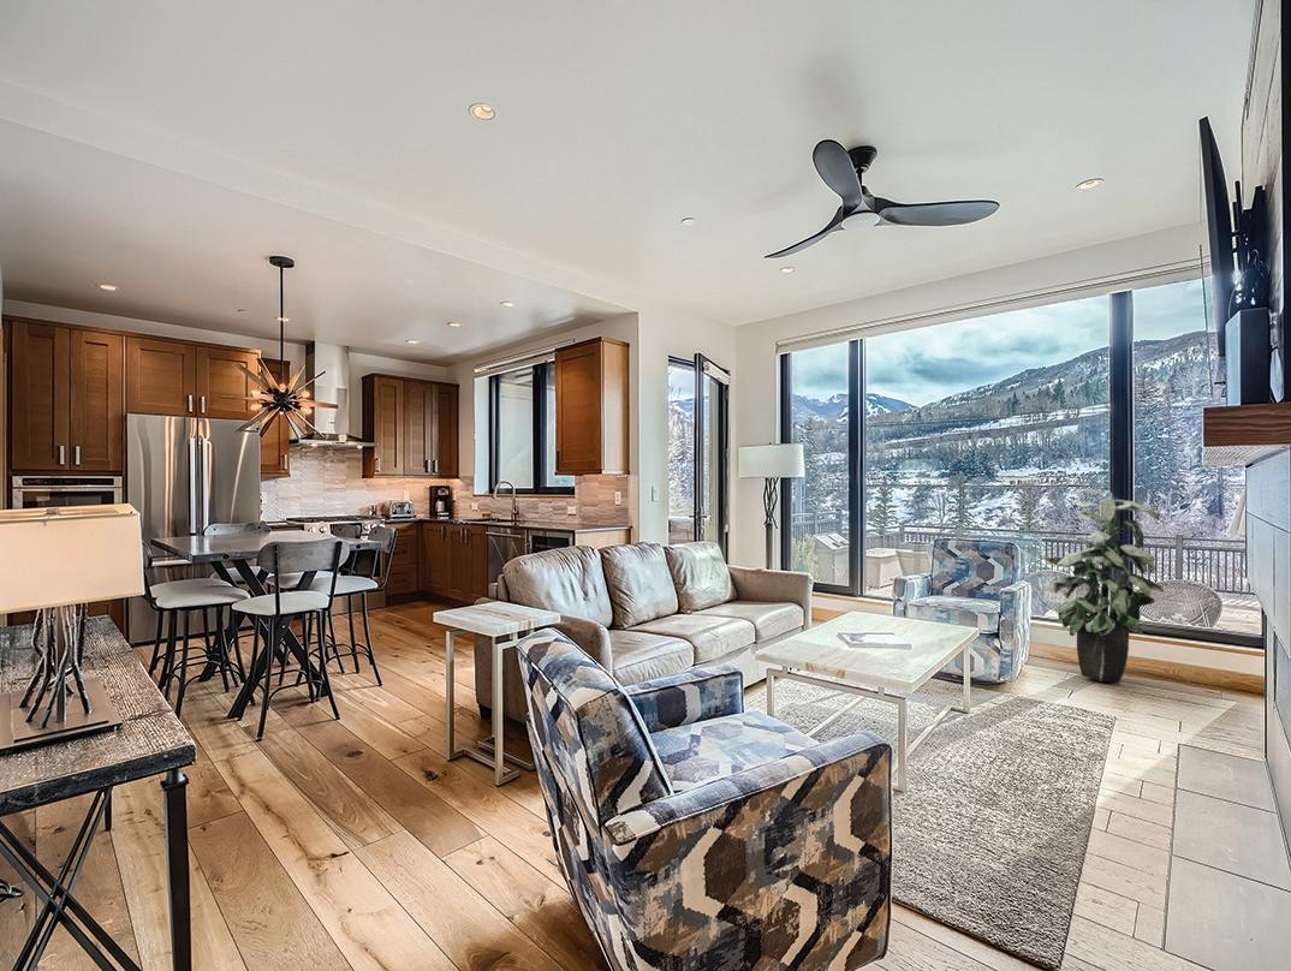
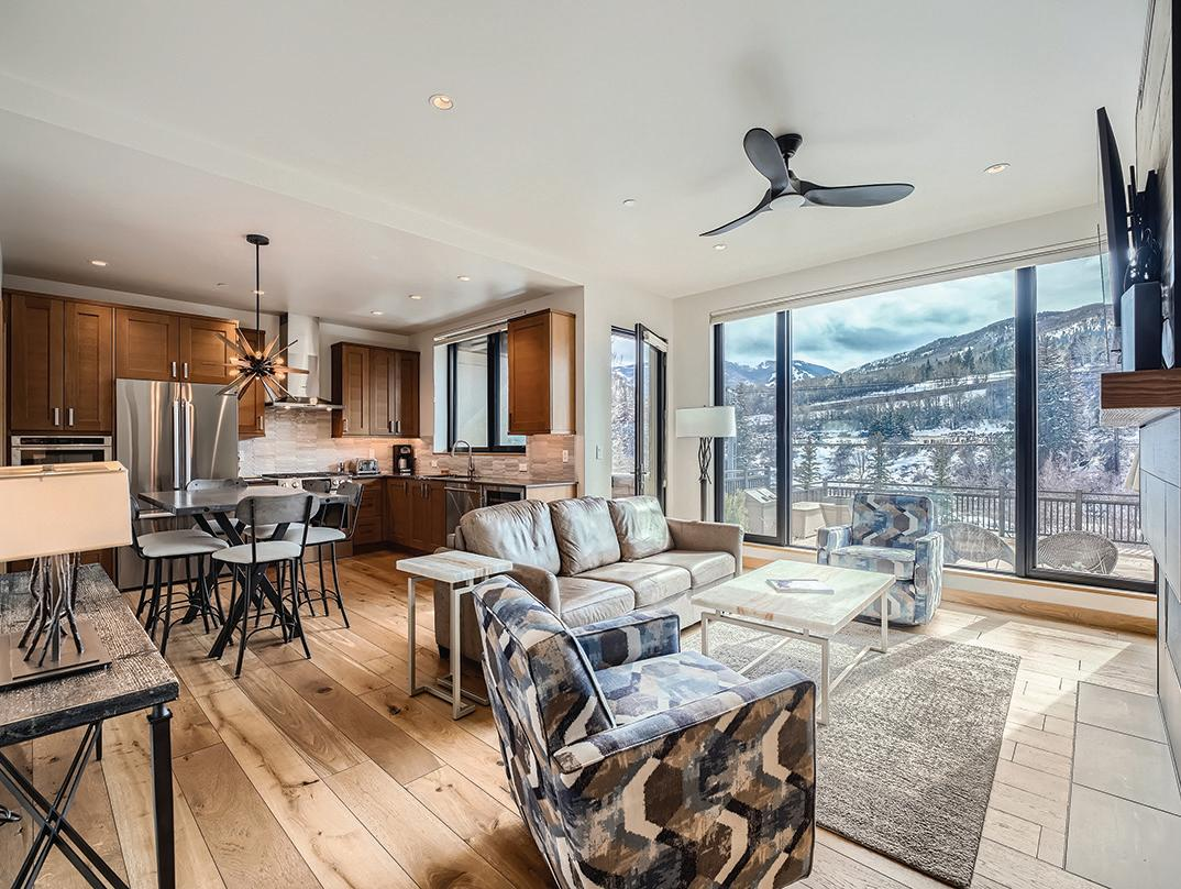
- indoor plant (1099, 583)
